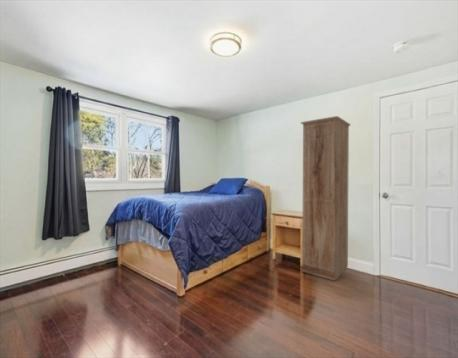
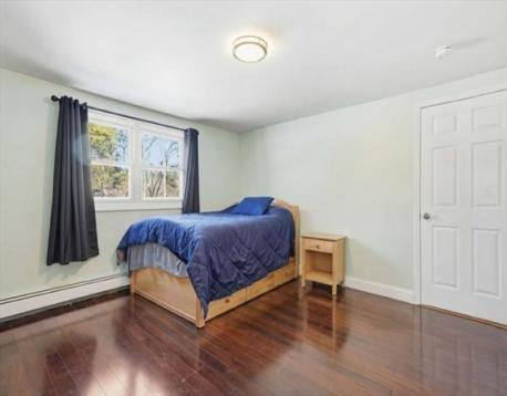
- cabinet (325, 196)
